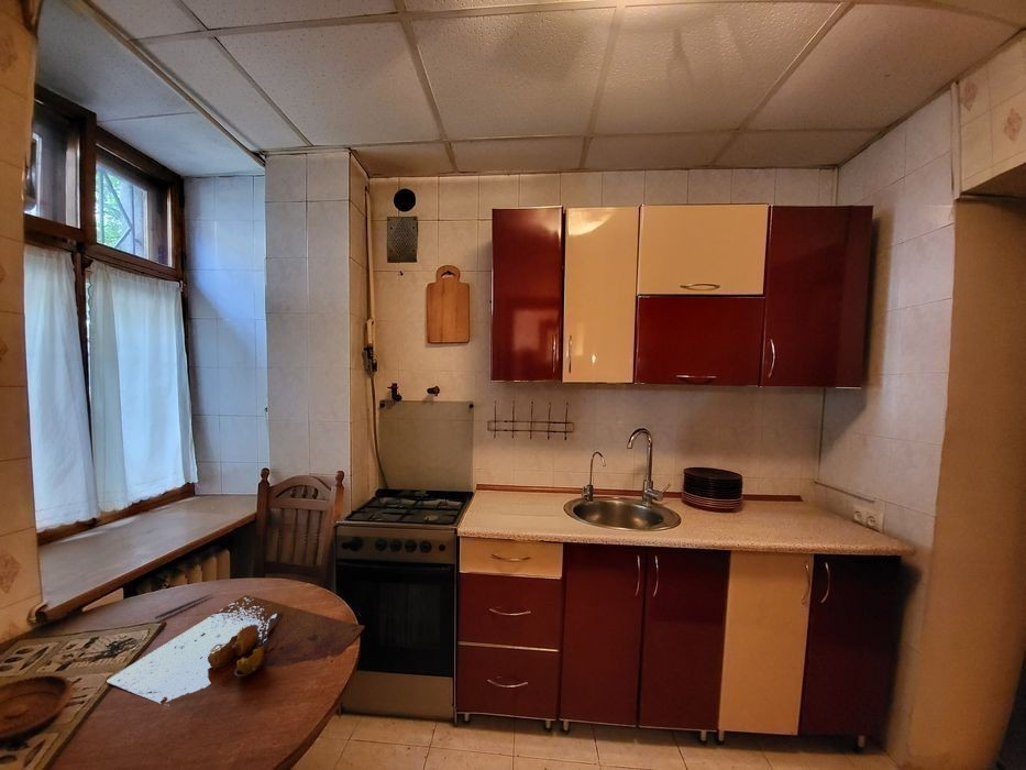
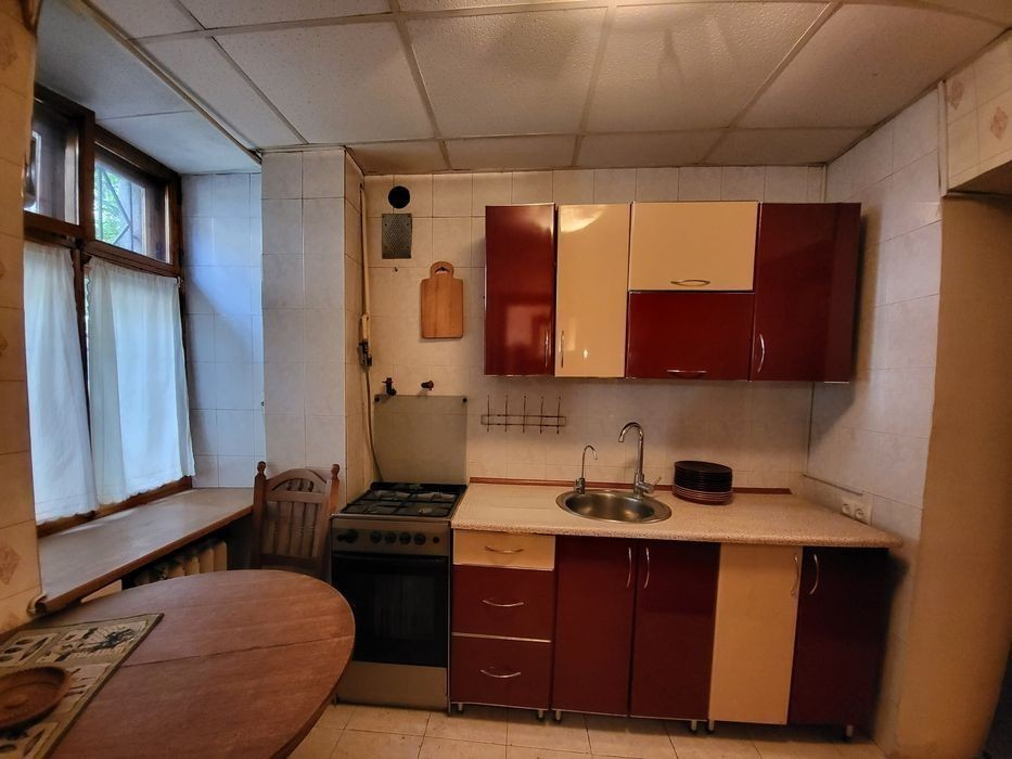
- pen (186, 604)
- cutting board (249, 640)
